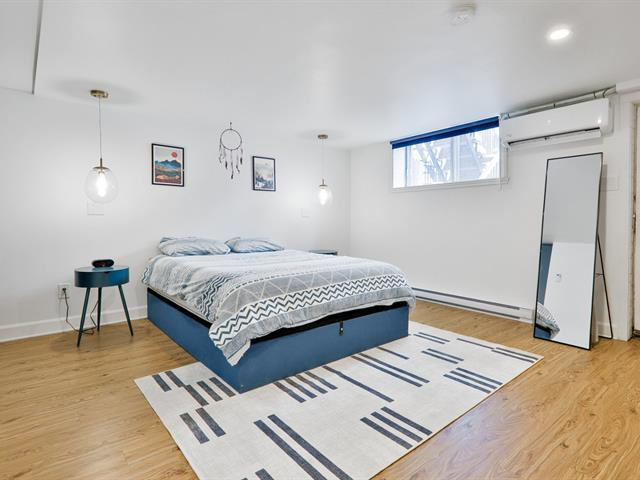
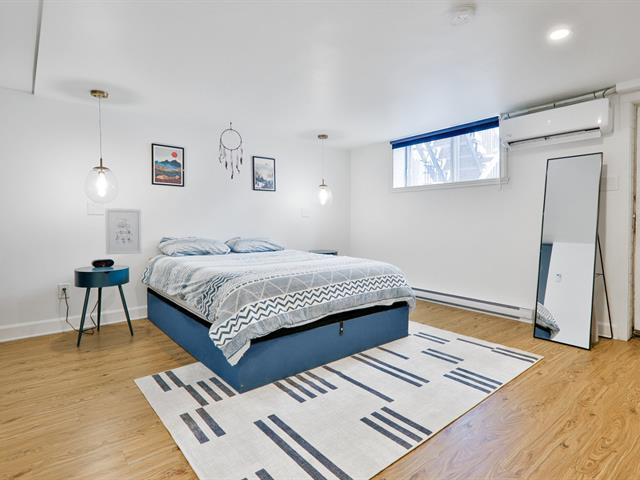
+ wall art (123, 231)
